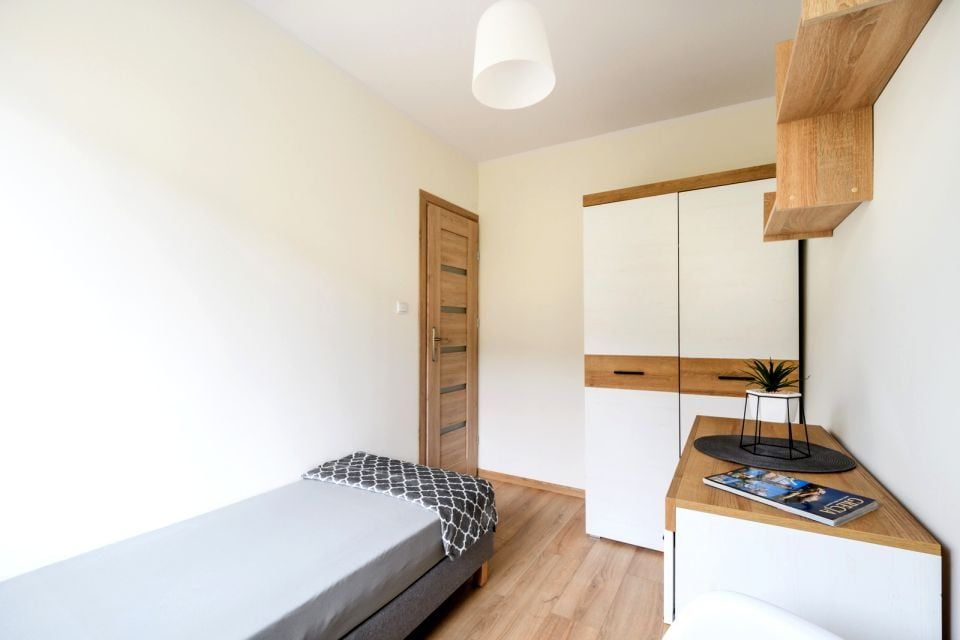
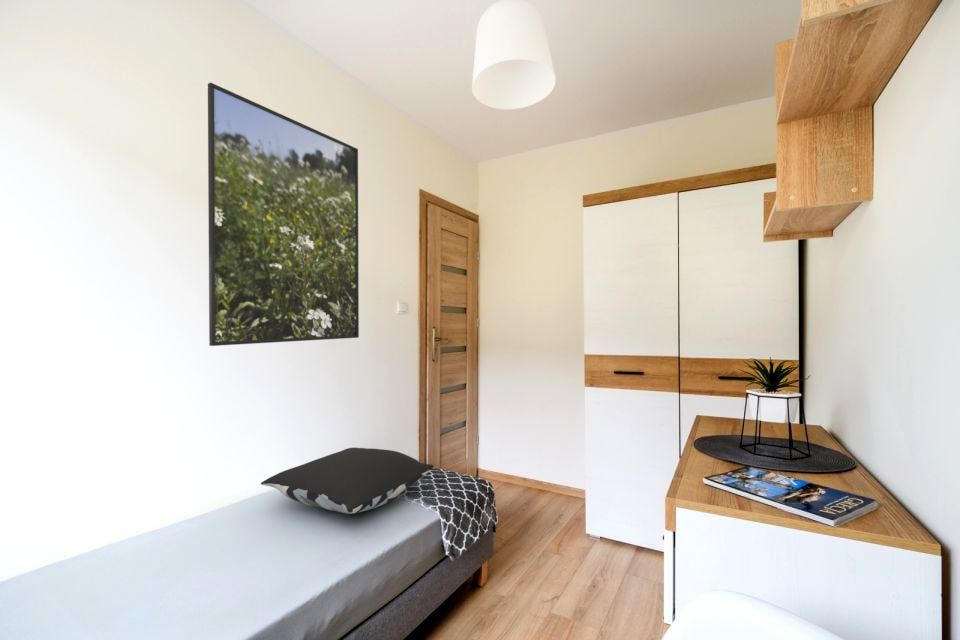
+ pillow (351, 476)
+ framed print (295, 231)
